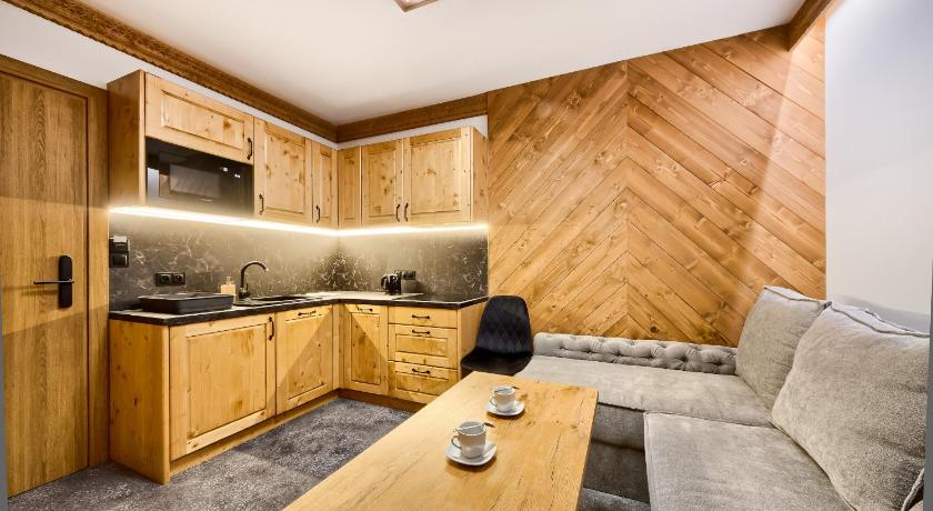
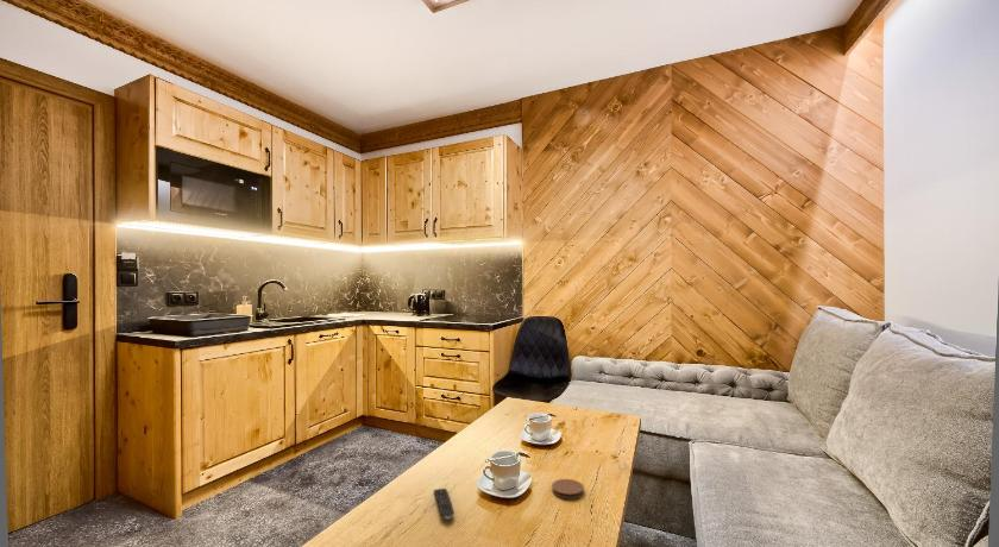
+ coaster (567, 488)
+ remote control (444, 502)
